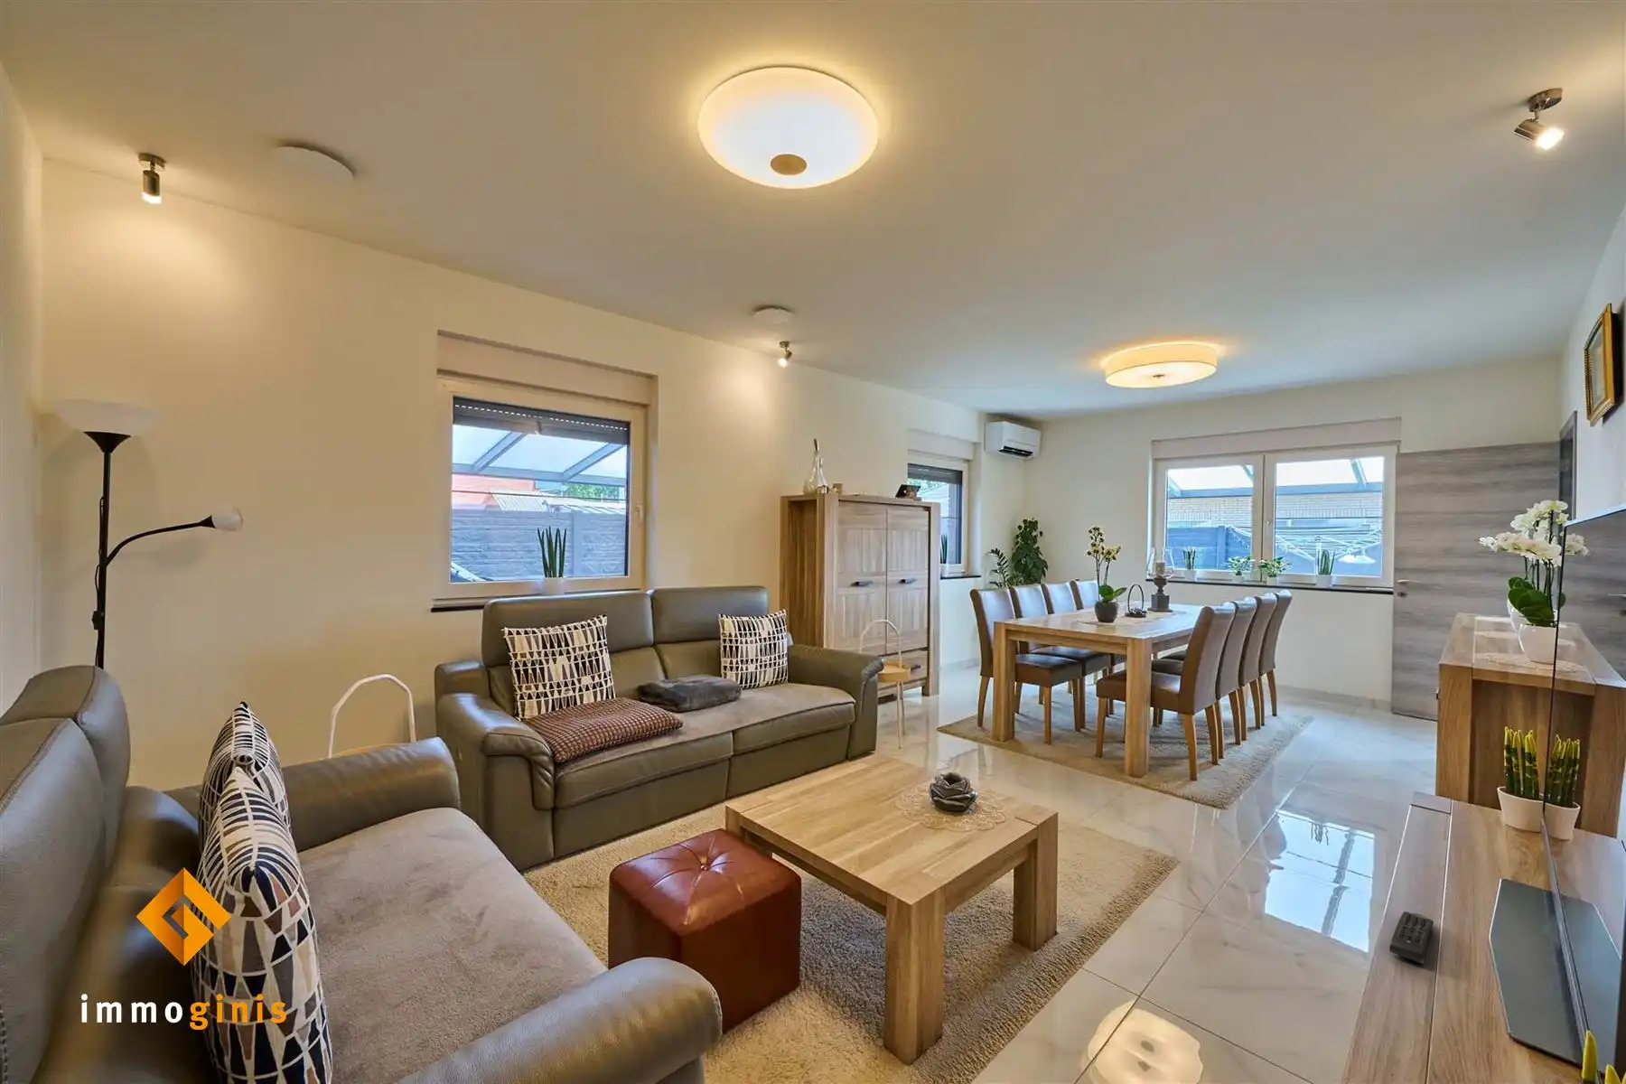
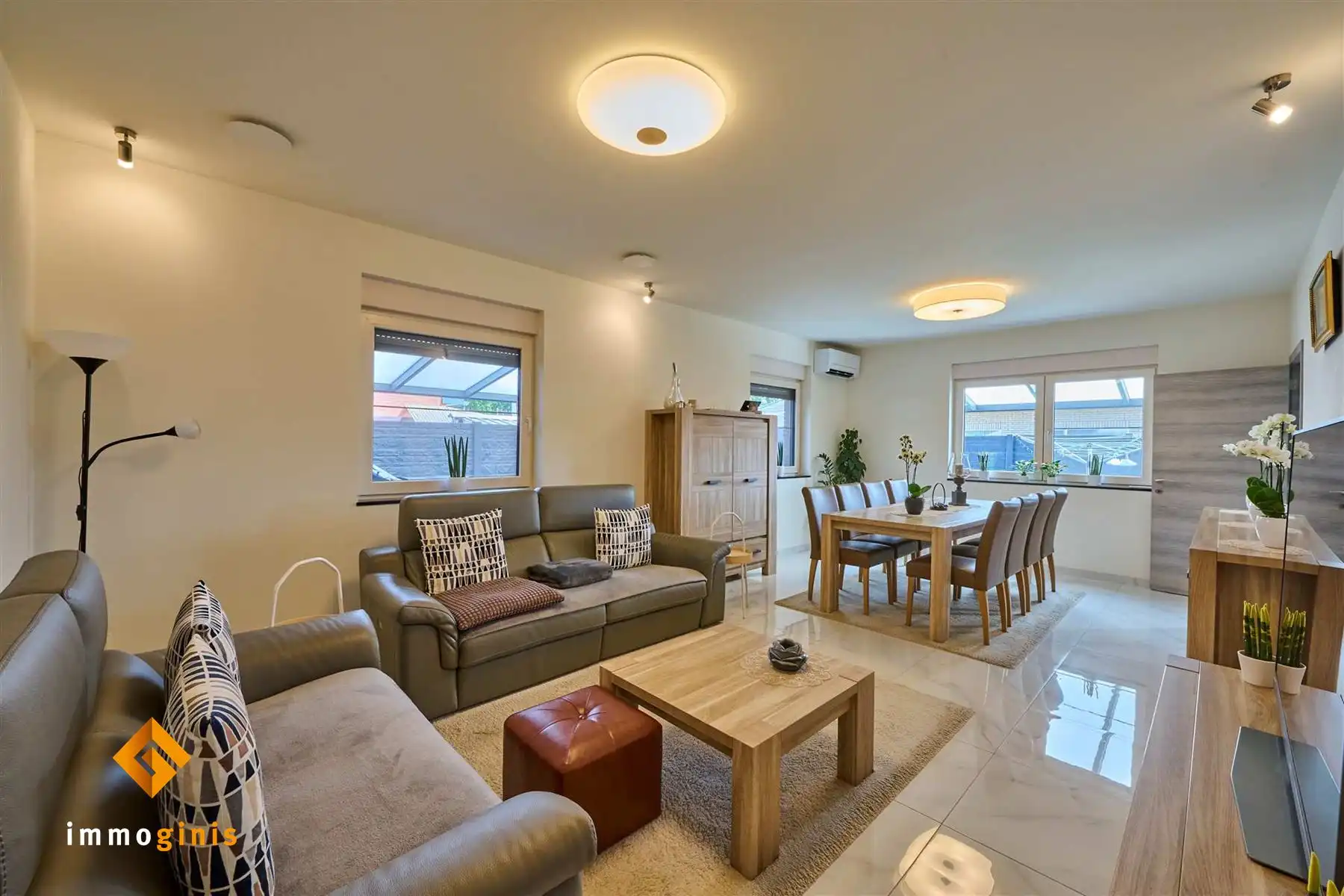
- remote control (1412, 933)
